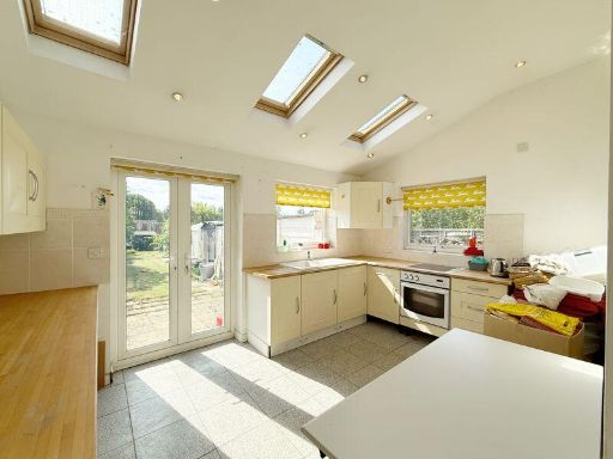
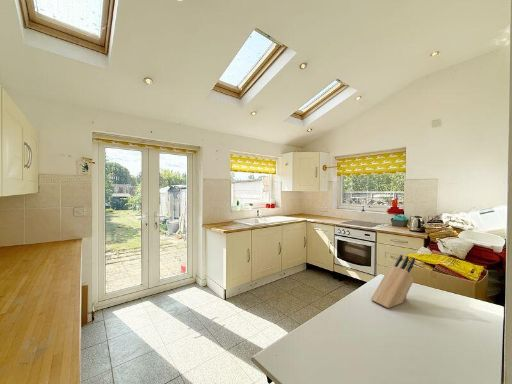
+ knife block (395, 278)
